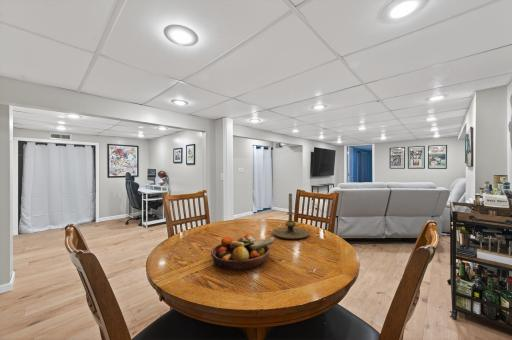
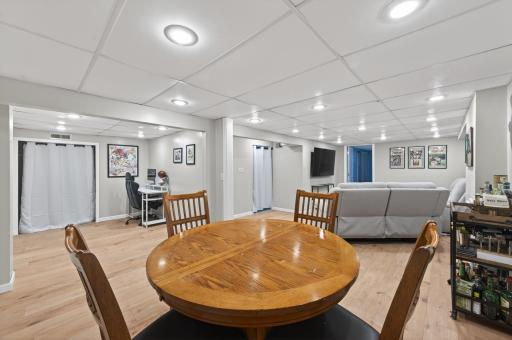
- fruit bowl (241, 246)
- candle holder (290, 213)
